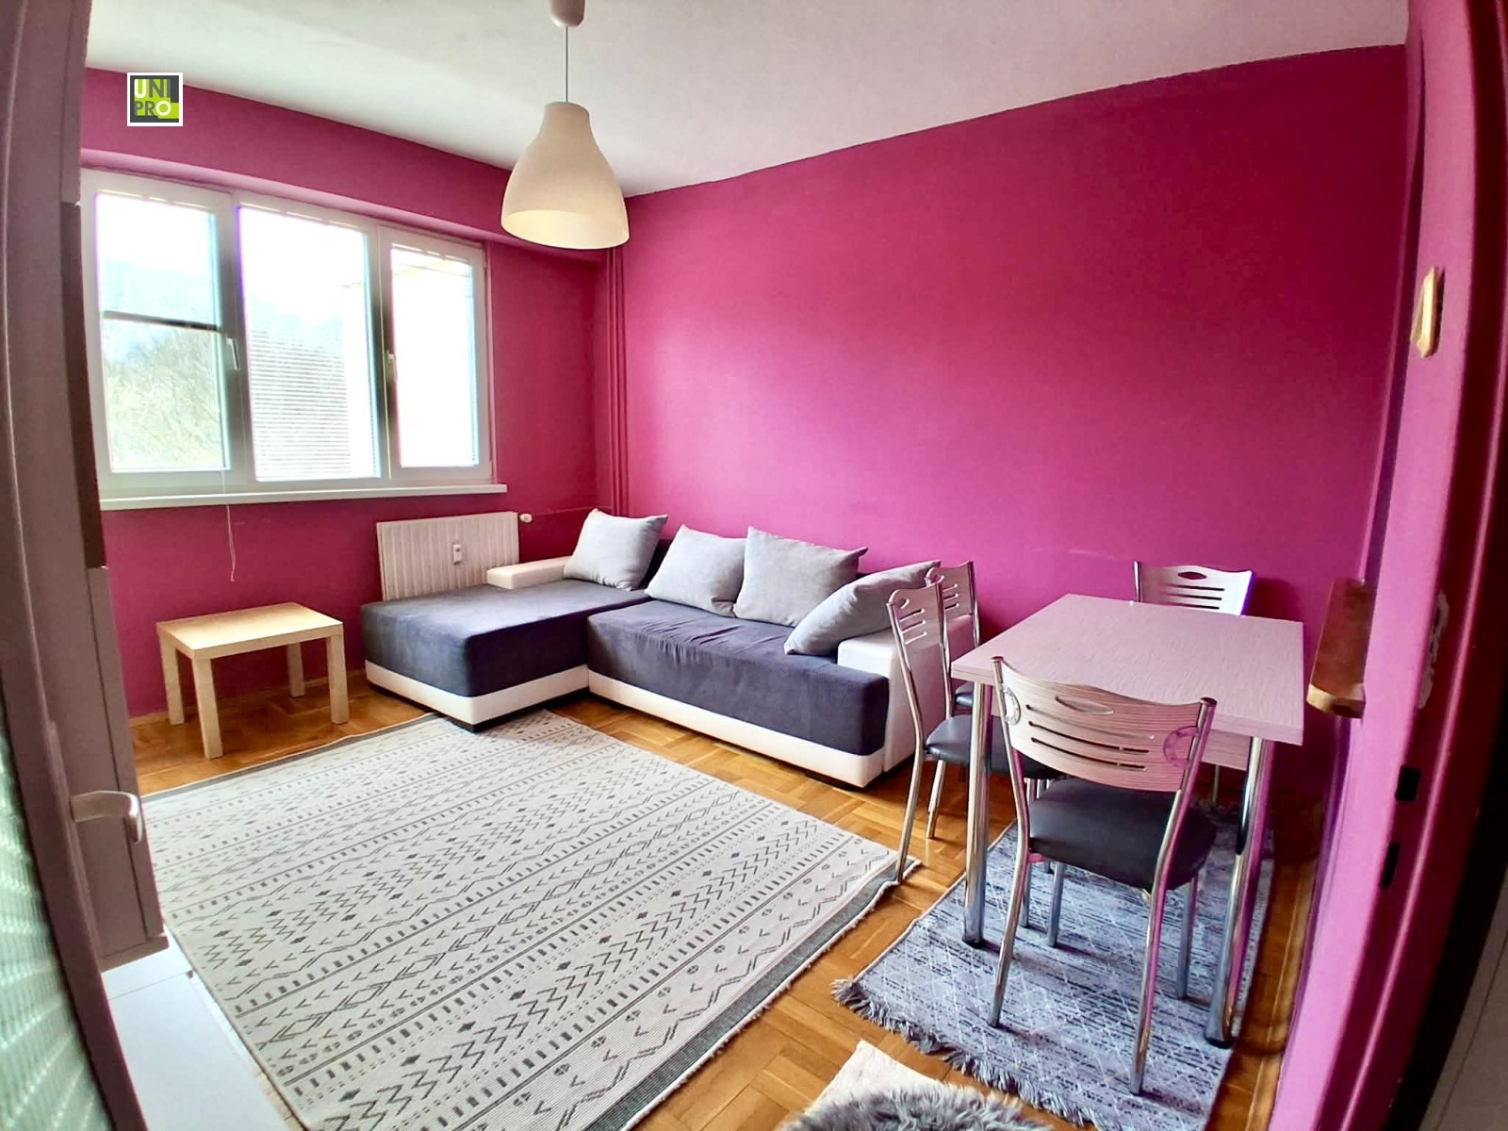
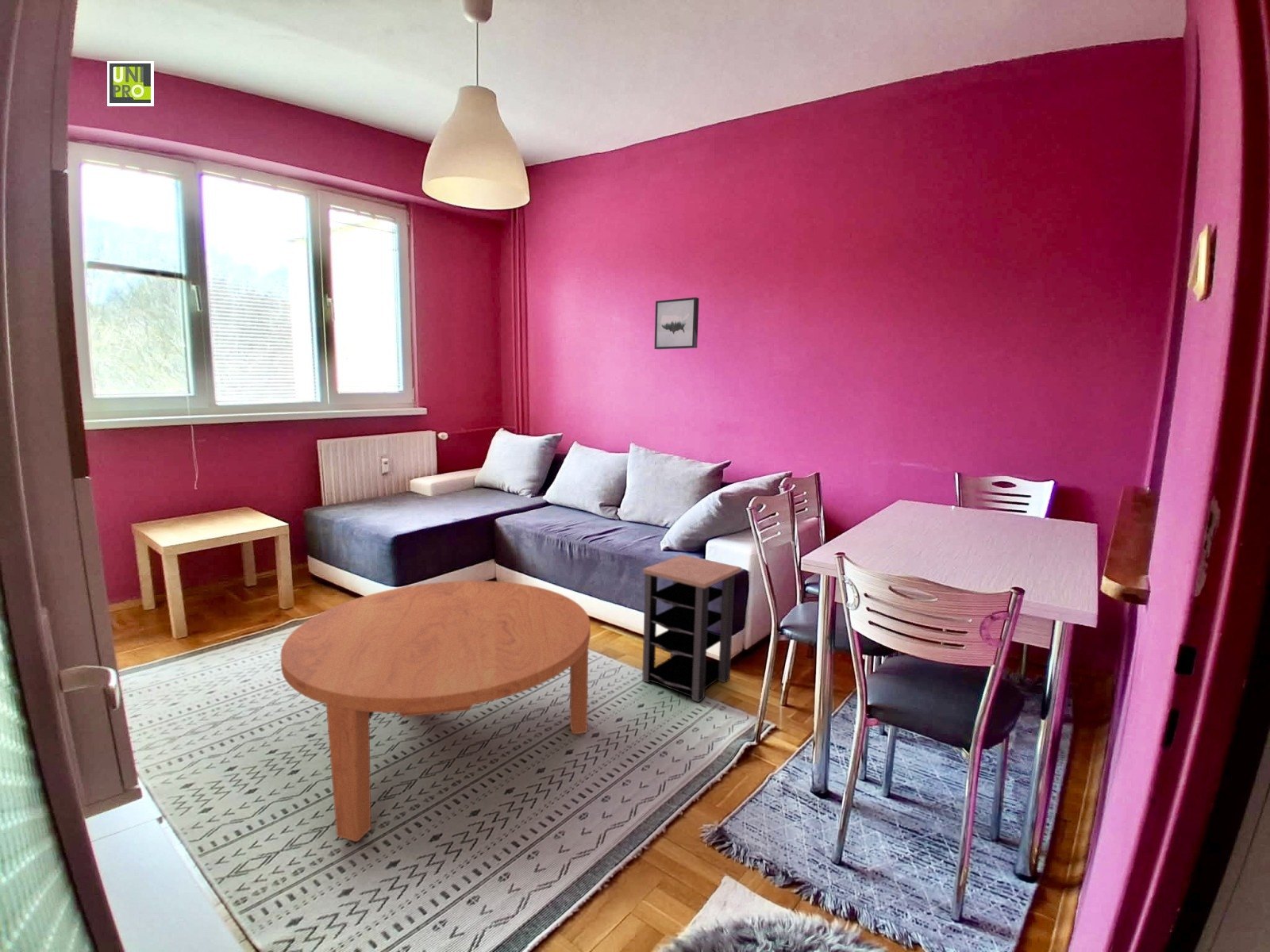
+ wall art (675, 324)
+ coffee table (448, 685)
+ side table (689, 624)
